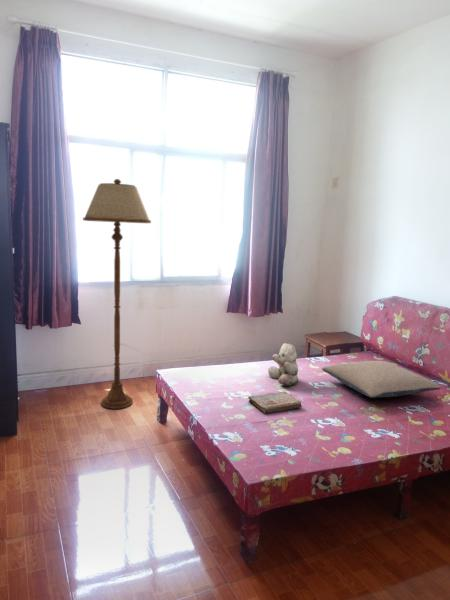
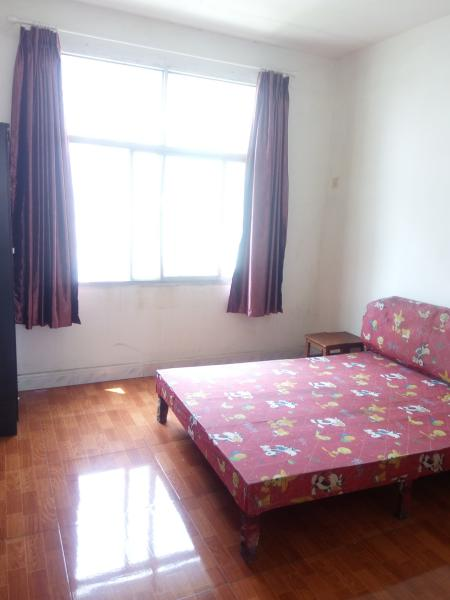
- book (274, 401)
- teddy bear (281, 362)
- floor lamp (117, 295)
- pillow (378, 377)
